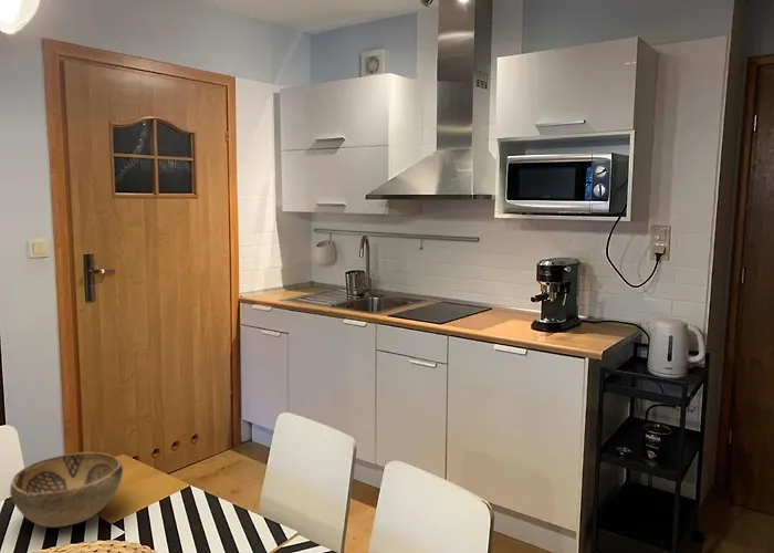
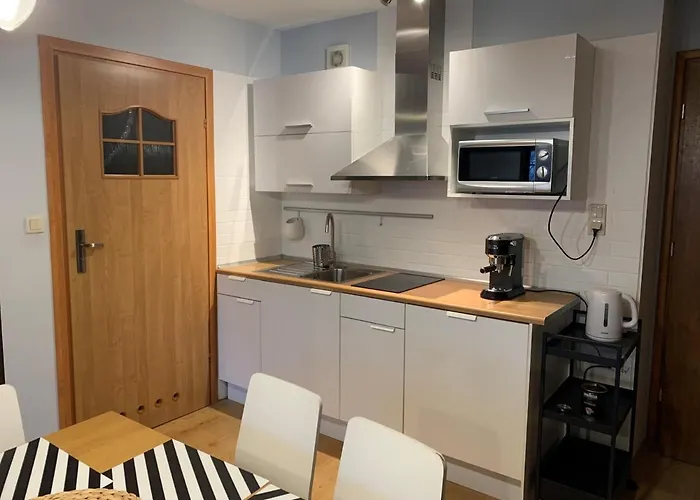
- decorative bowl (69, 493)
